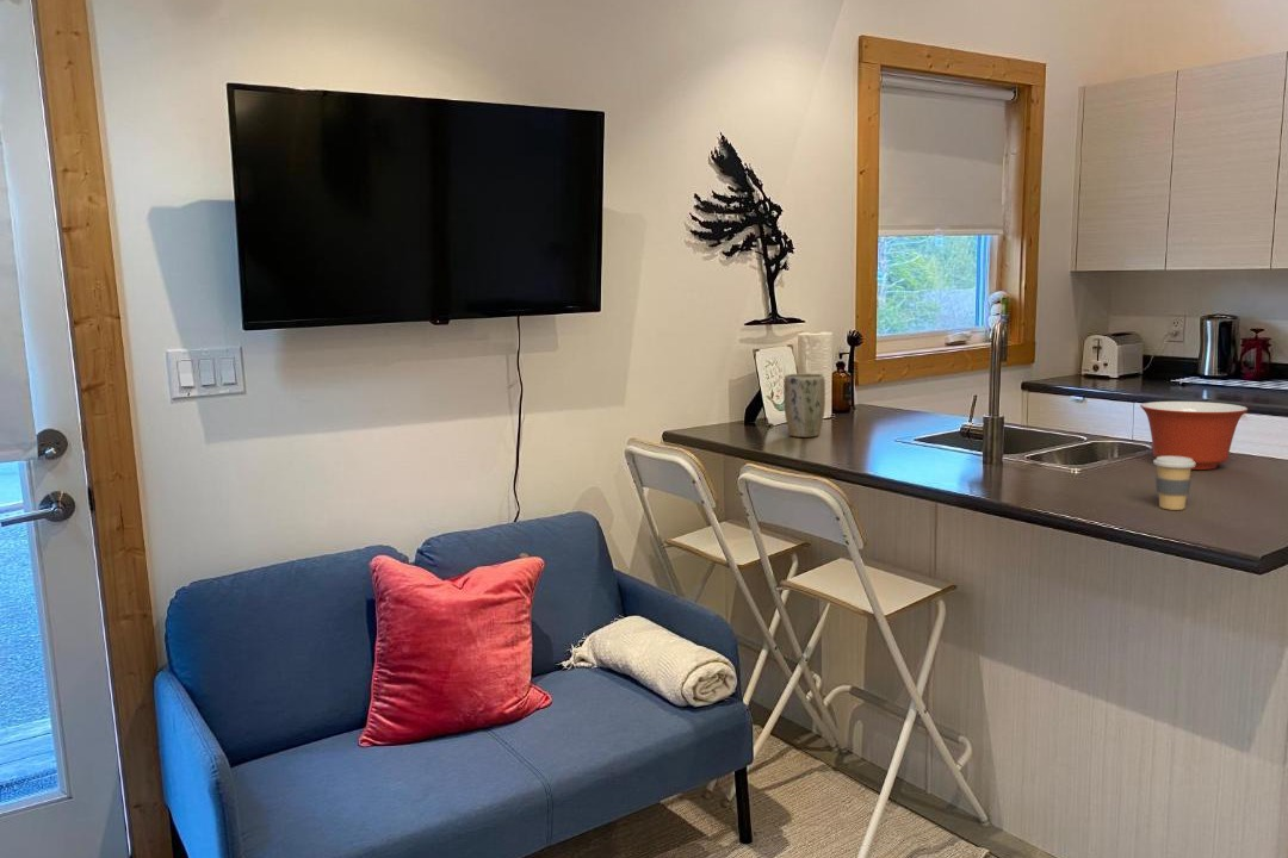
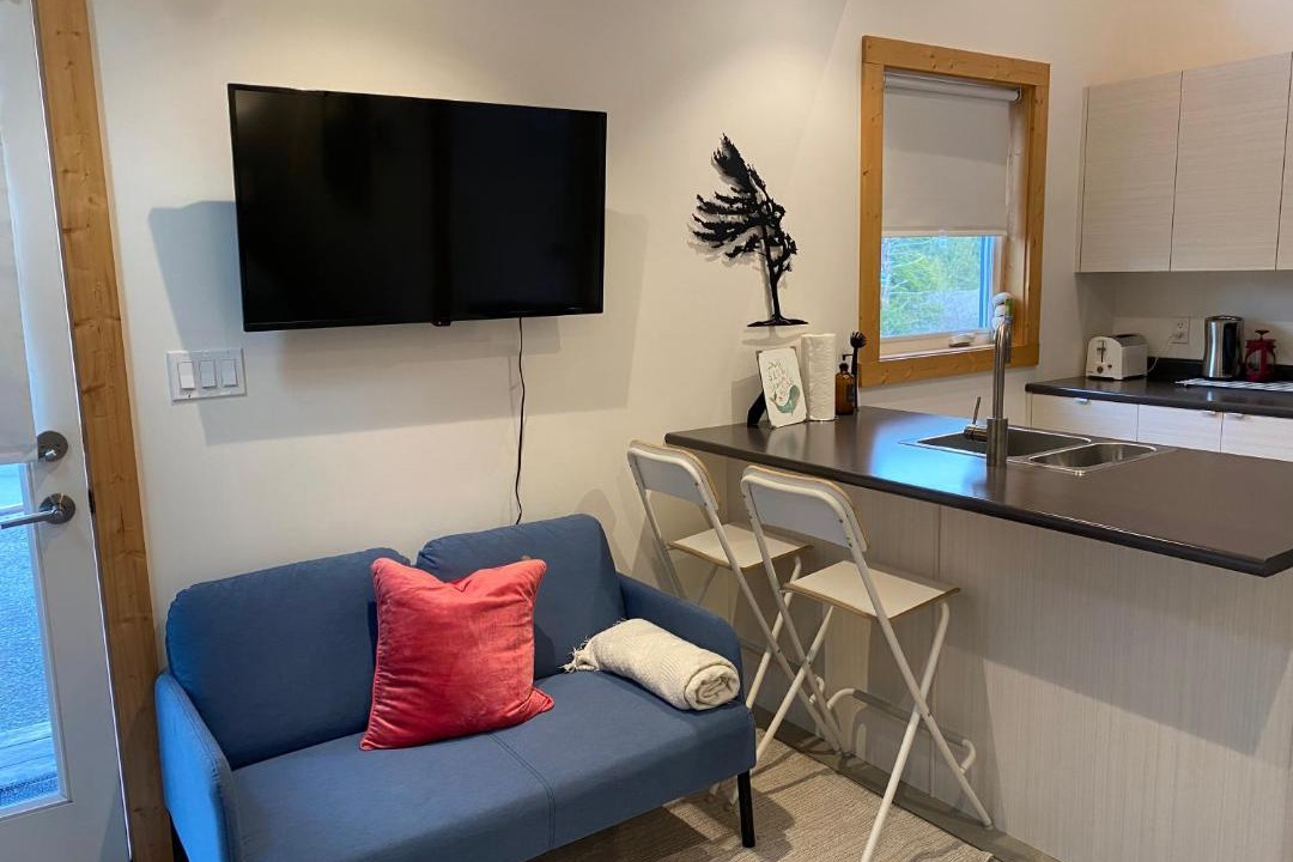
- mixing bowl (1190, 435)
- coffee cup (1172, 483)
- plant pot (804, 405)
